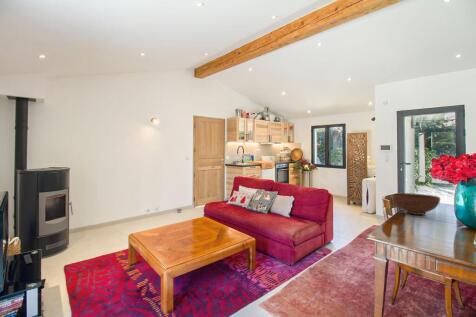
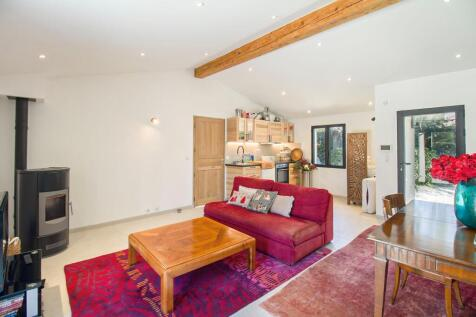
- fruit bowl (415, 204)
